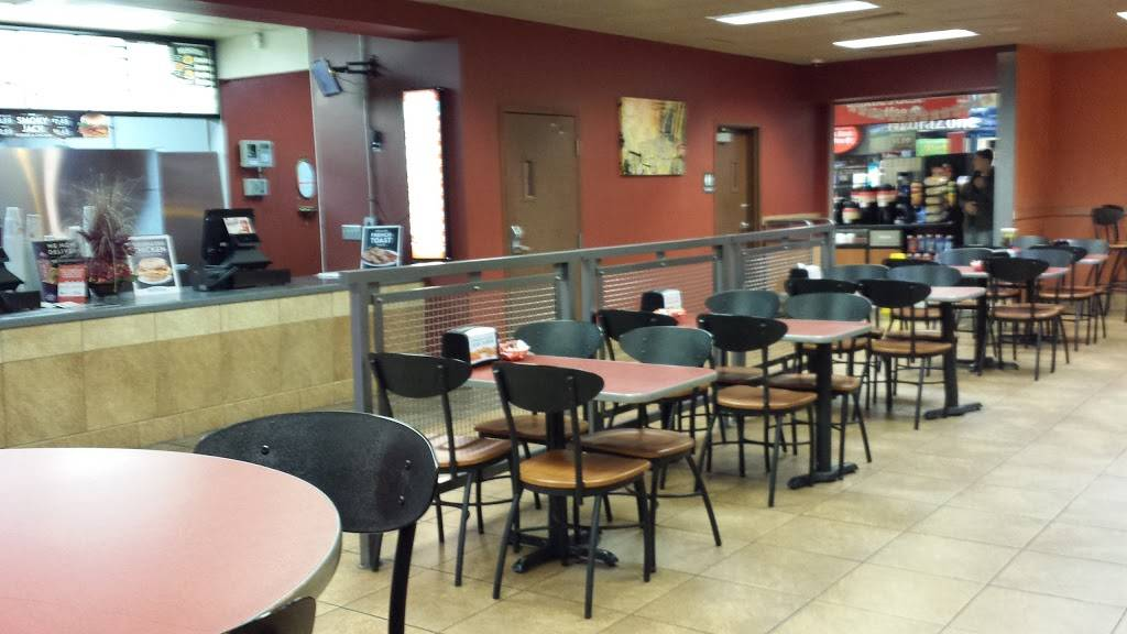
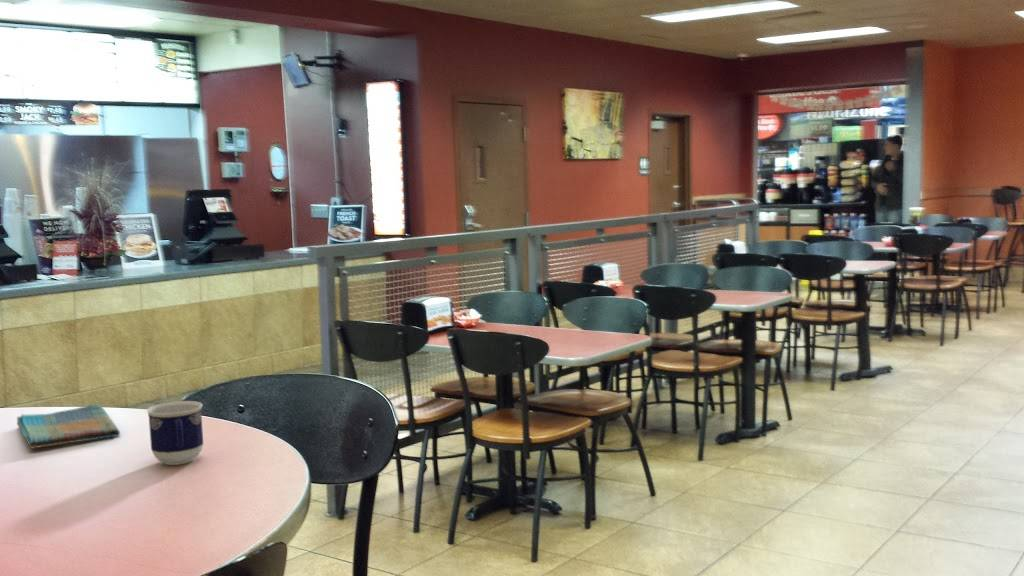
+ dish towel (67, 425)
+ cup (177, 435)
